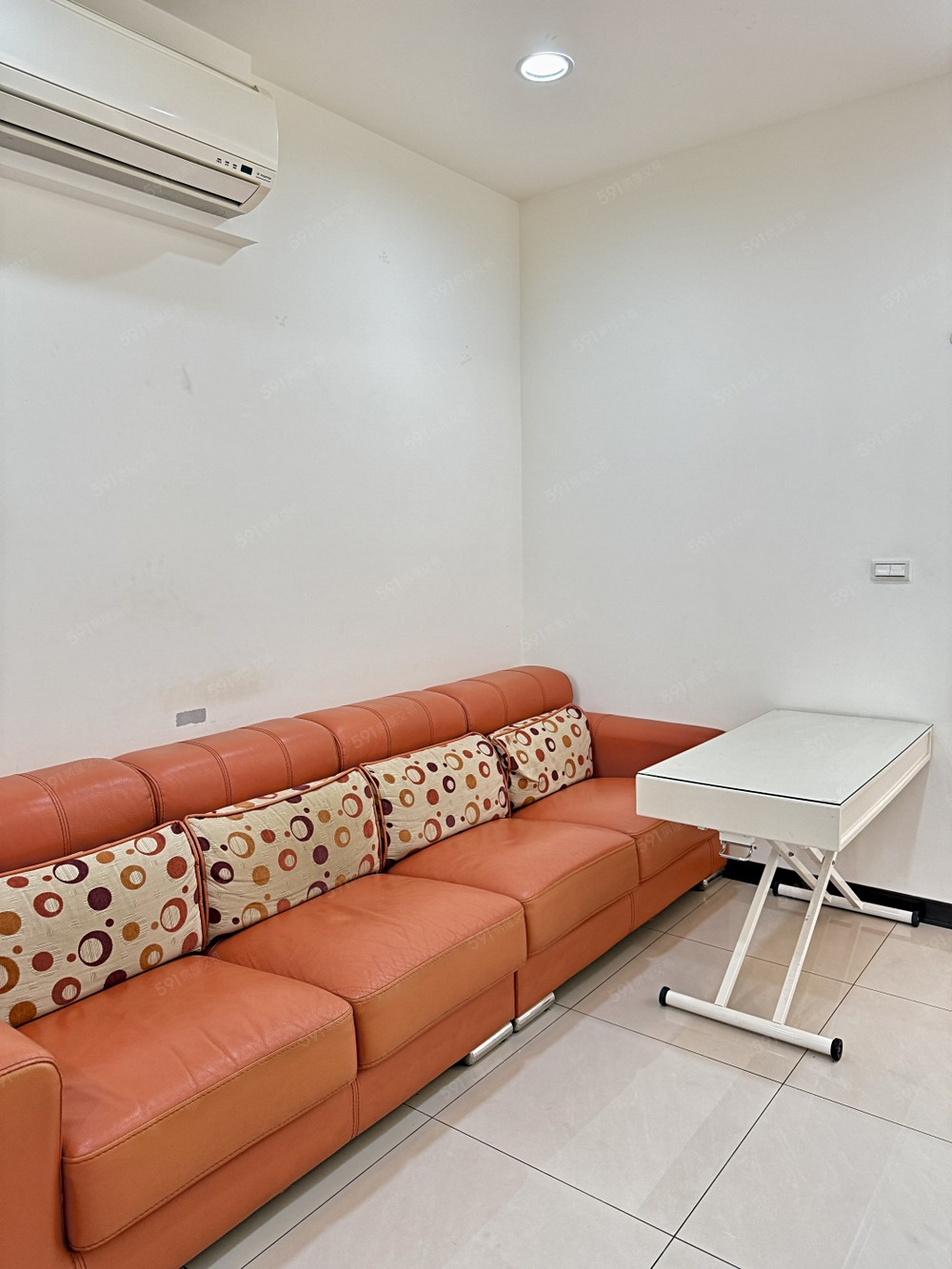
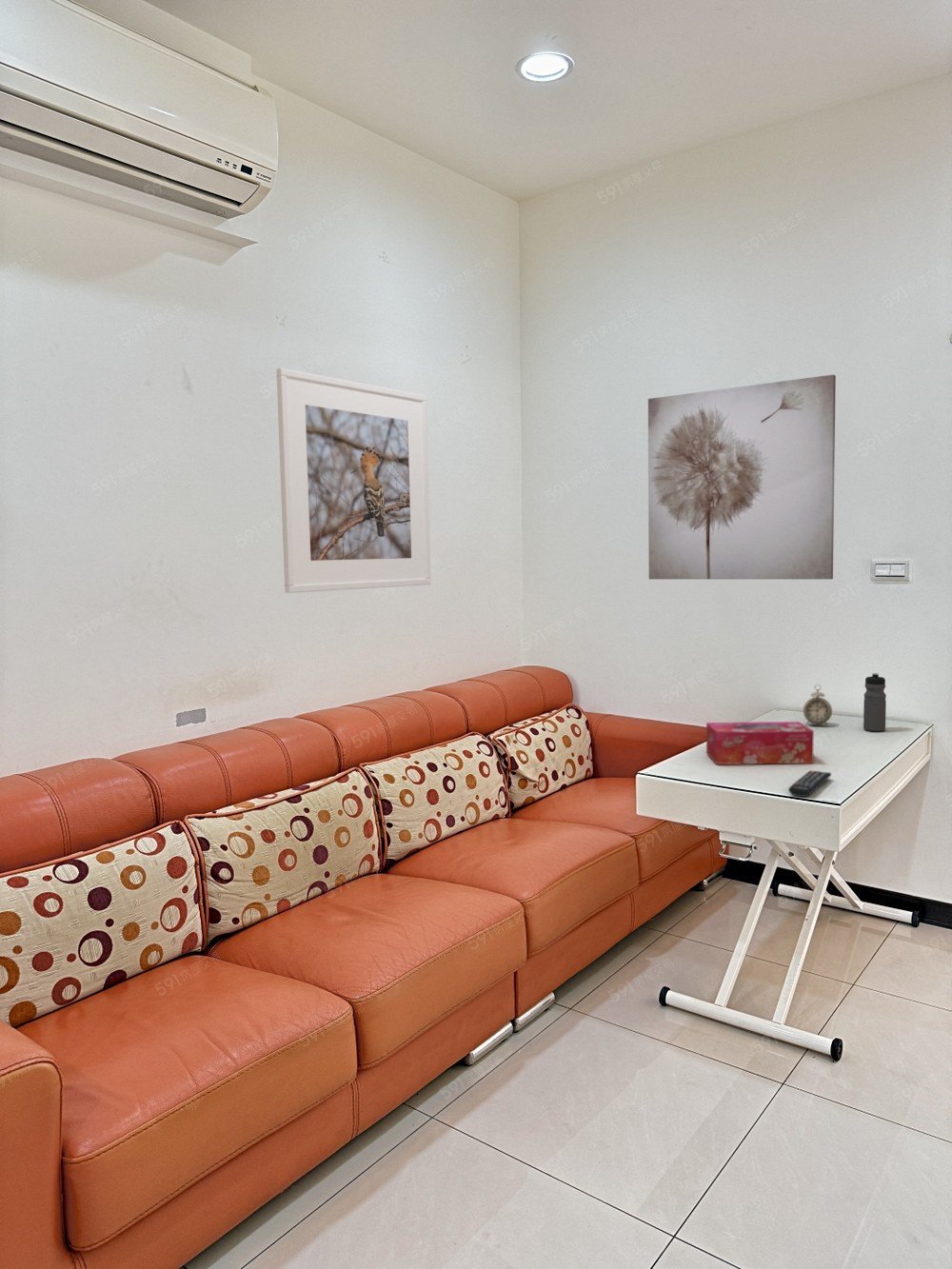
+ wall art (735, 484)
+ tissue box (758, 742)
+ water bottle (875, 701)
+ remote control (810, 783)
+ alarm clock (817, 704)
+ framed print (361, 486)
